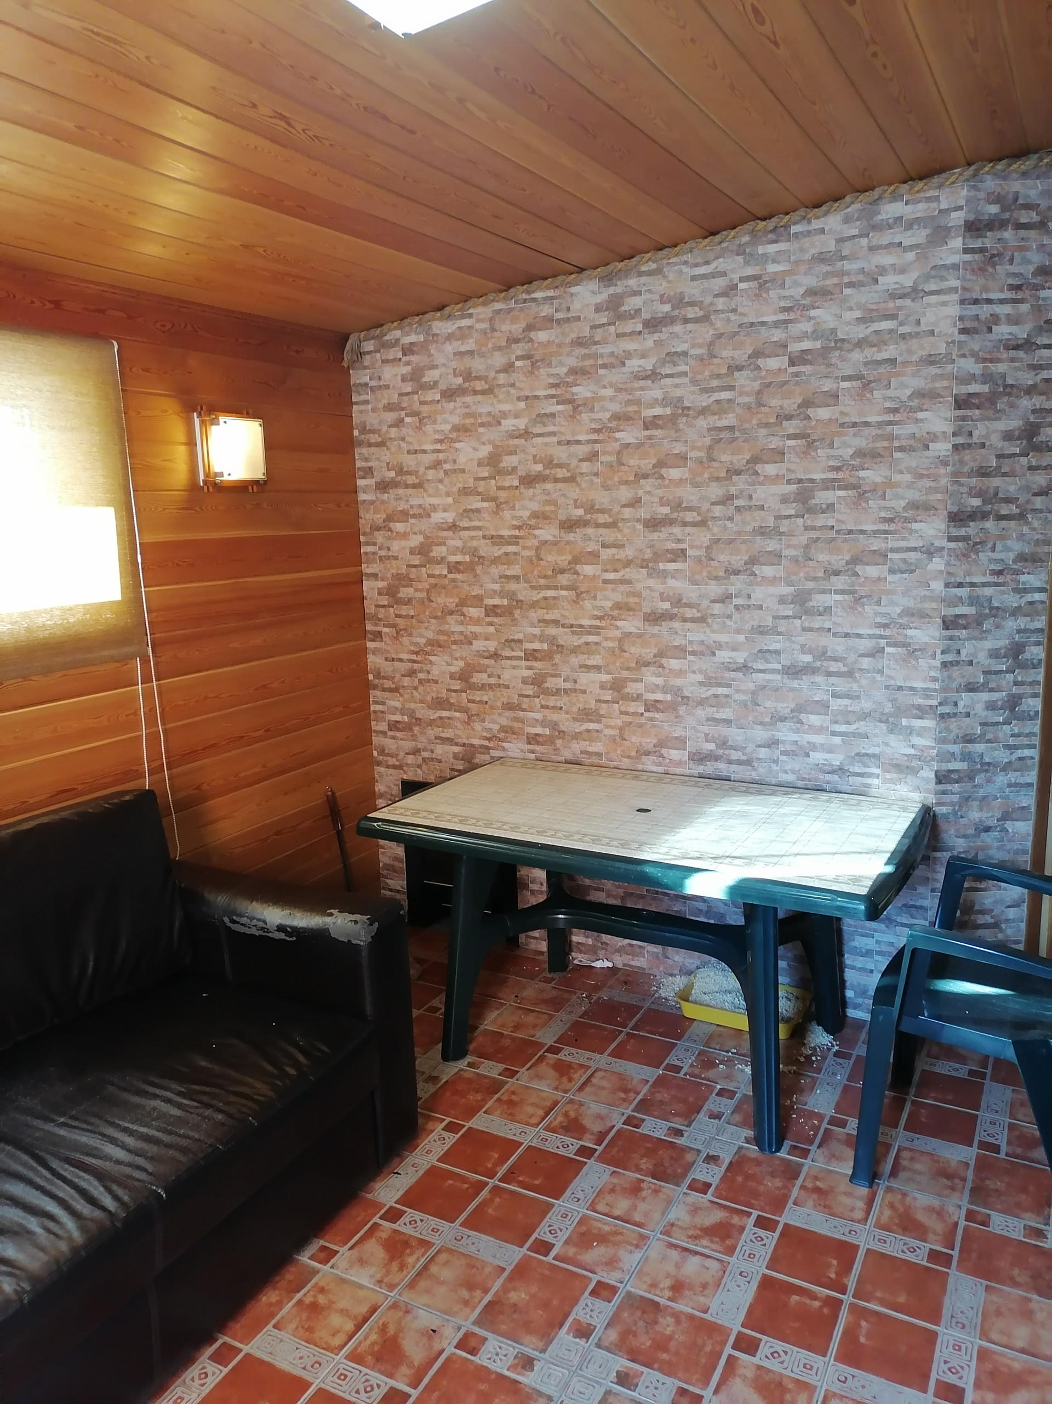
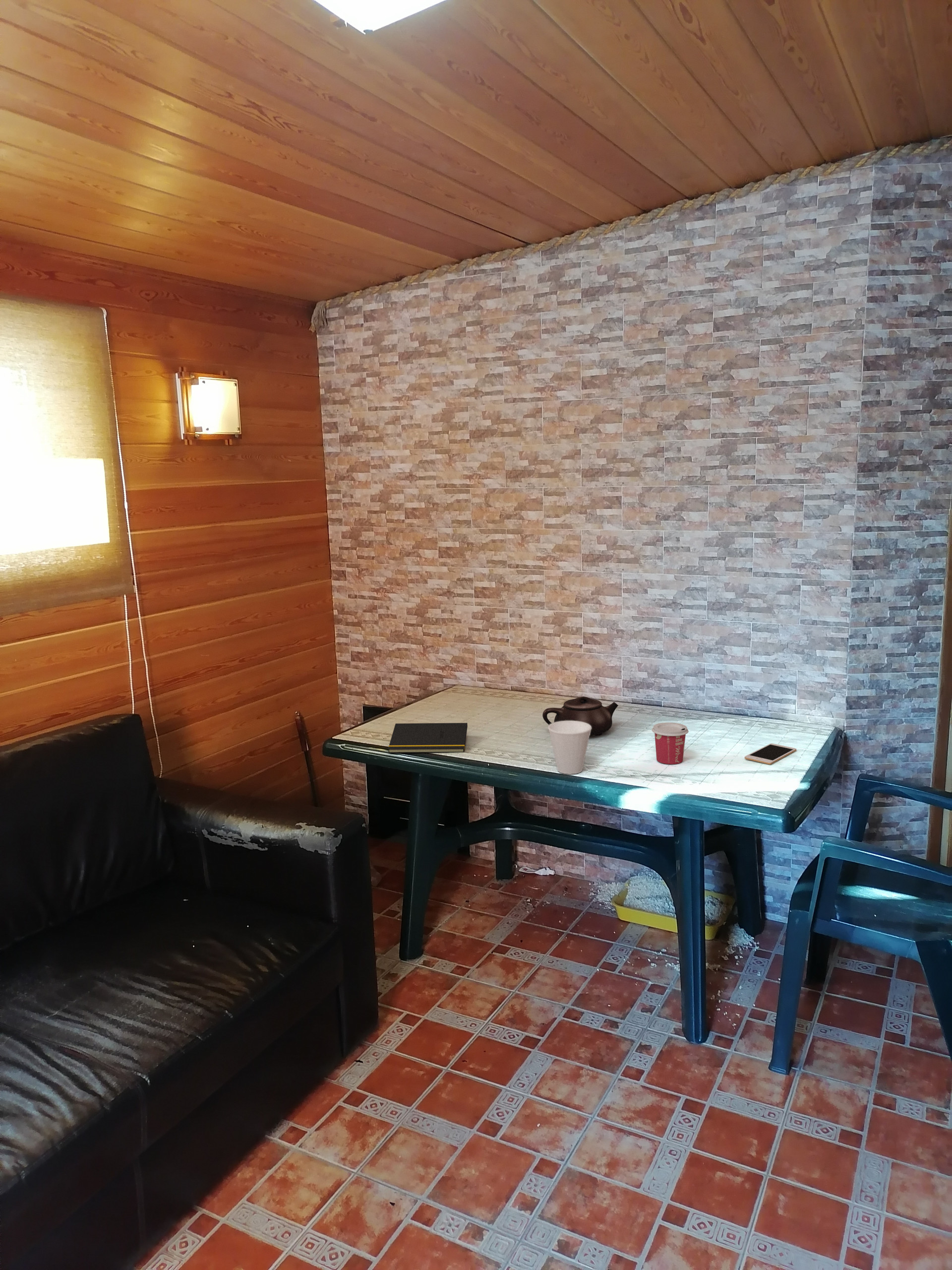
+ cup (570, 748)
+ notepad (428, 737)
+ cell phone (771, 754)
+ teapot (581, 713)
+ cup (670, 743)
